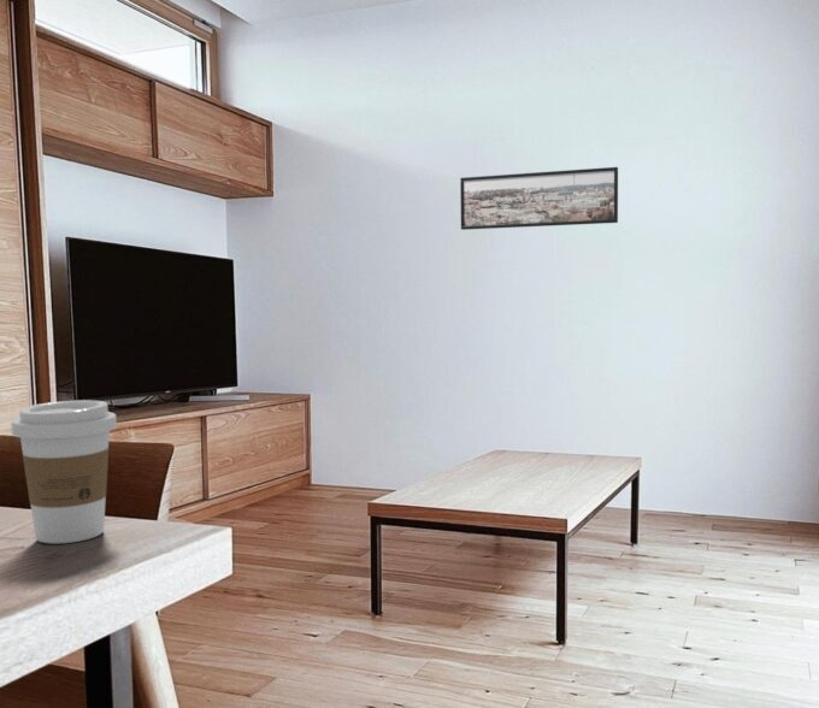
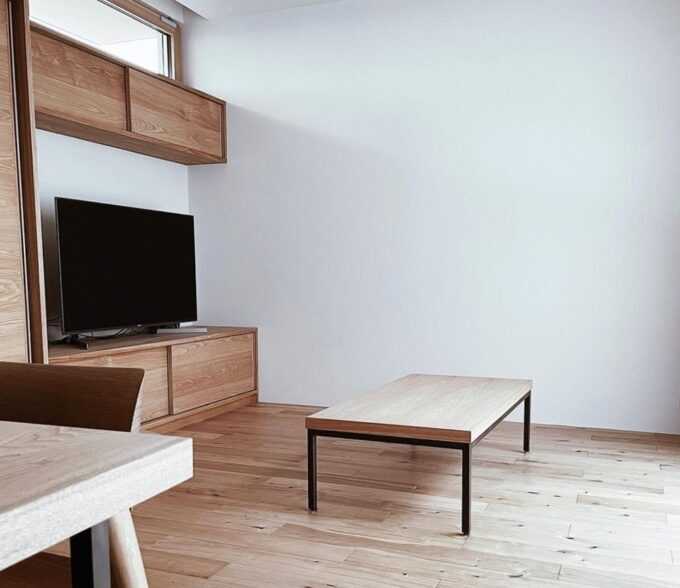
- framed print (536, 199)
- coffee cup (66, 470)
